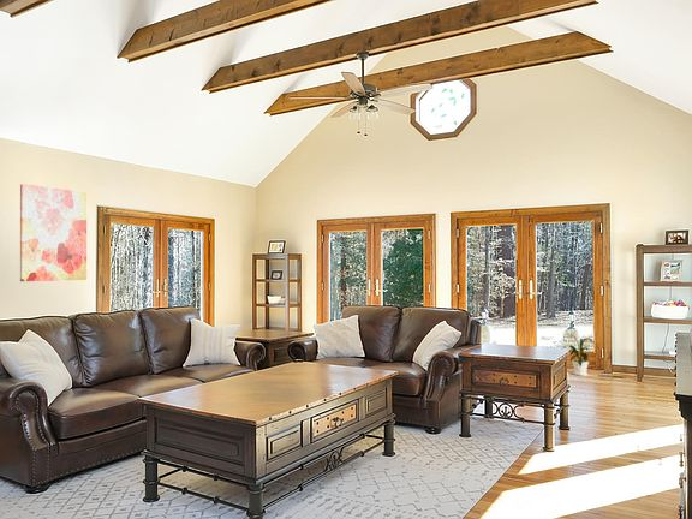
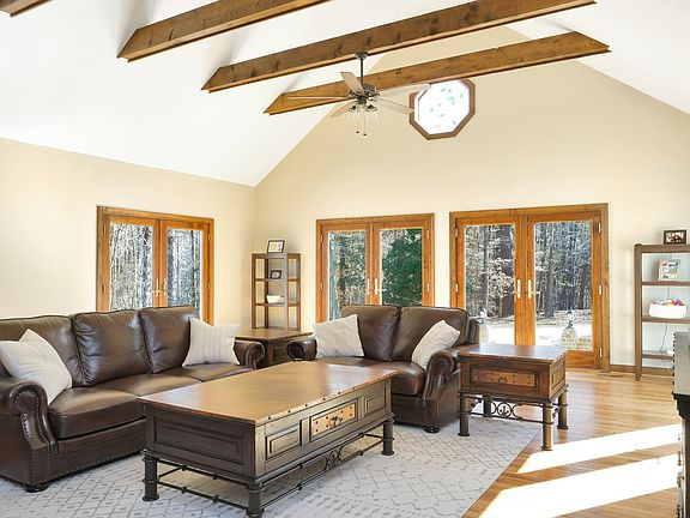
- house plant (578, 353)
- wall art (55, 234)
